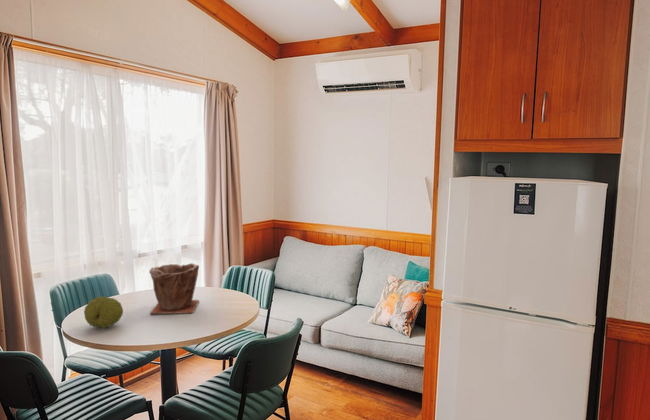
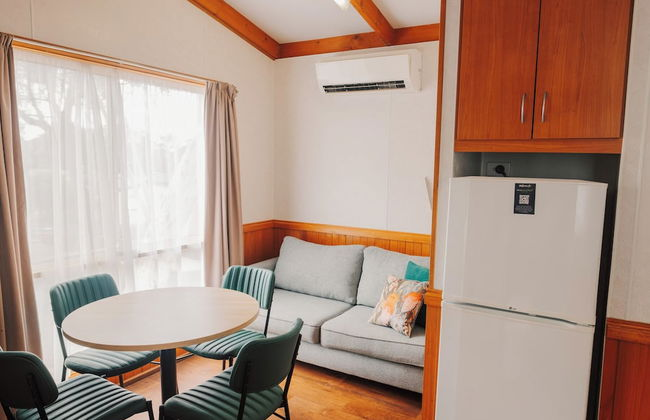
- fruit (104, 311)
- plant pot (175, 286)
